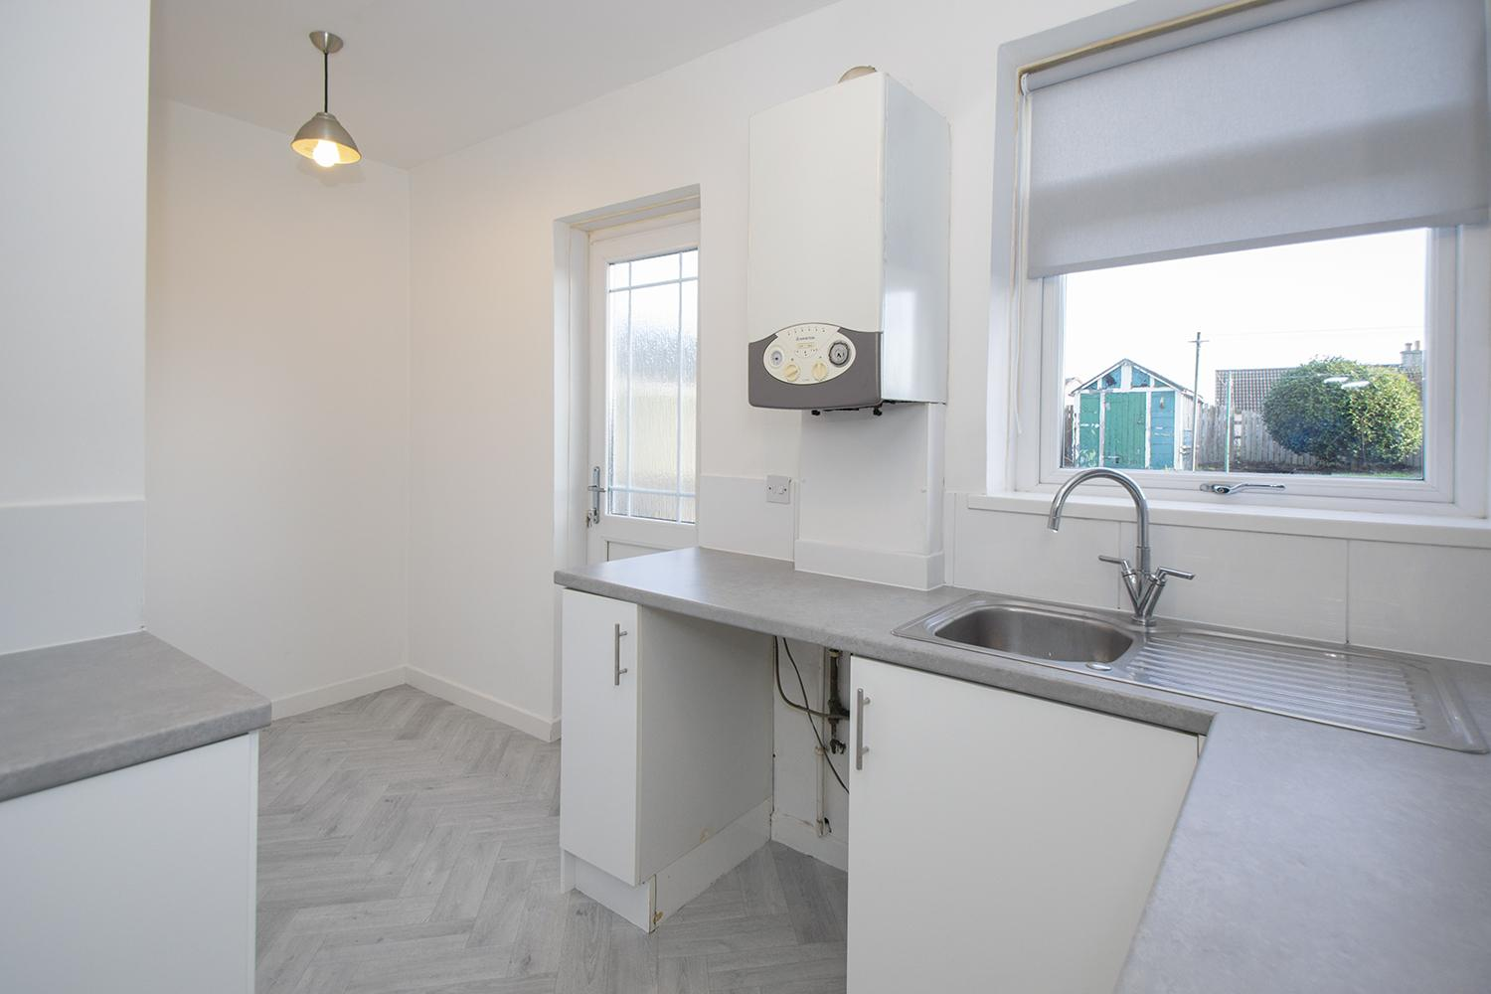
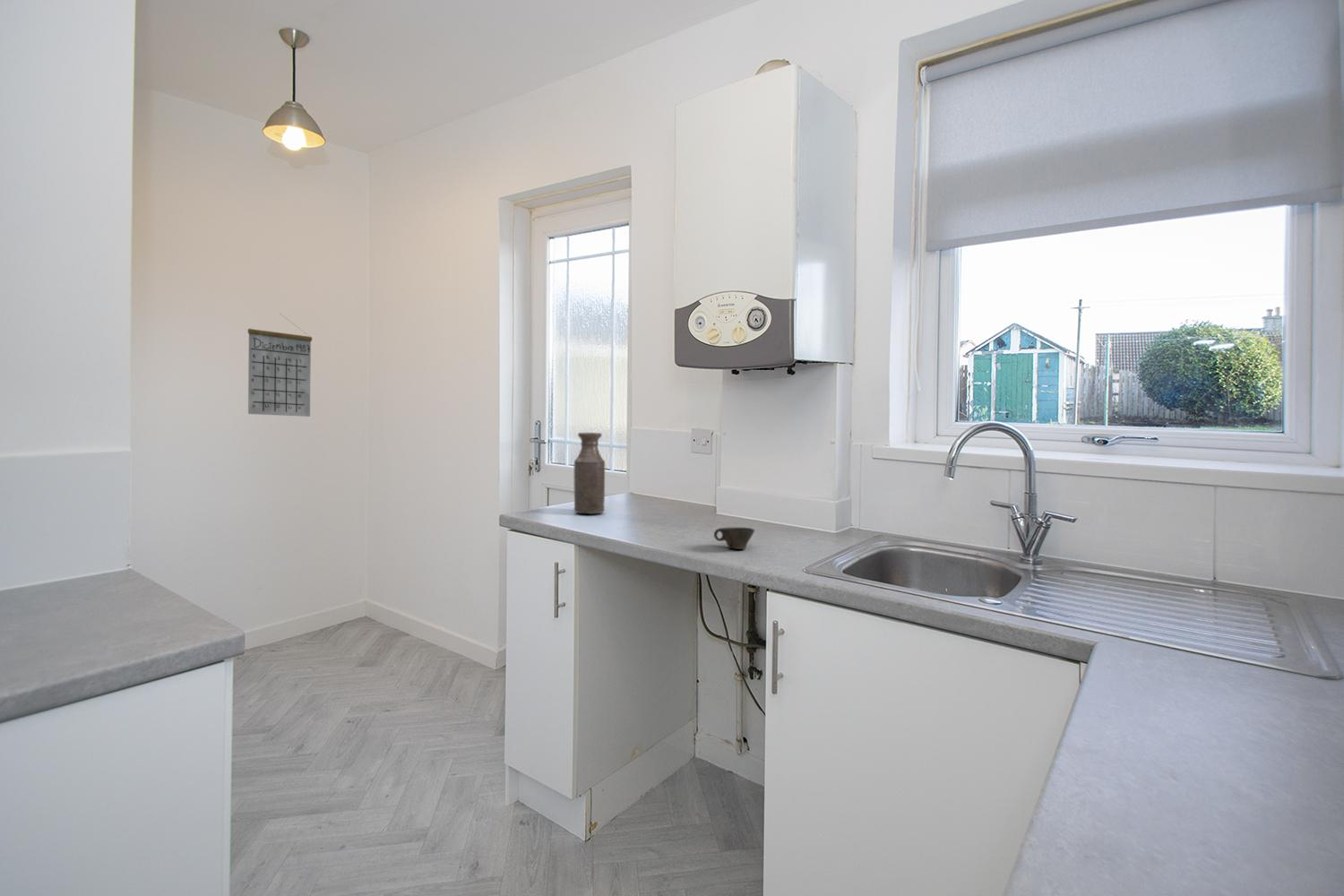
+ calendar (280, 364)
+ bottle (589, 472)
+ cup (734, 538)
